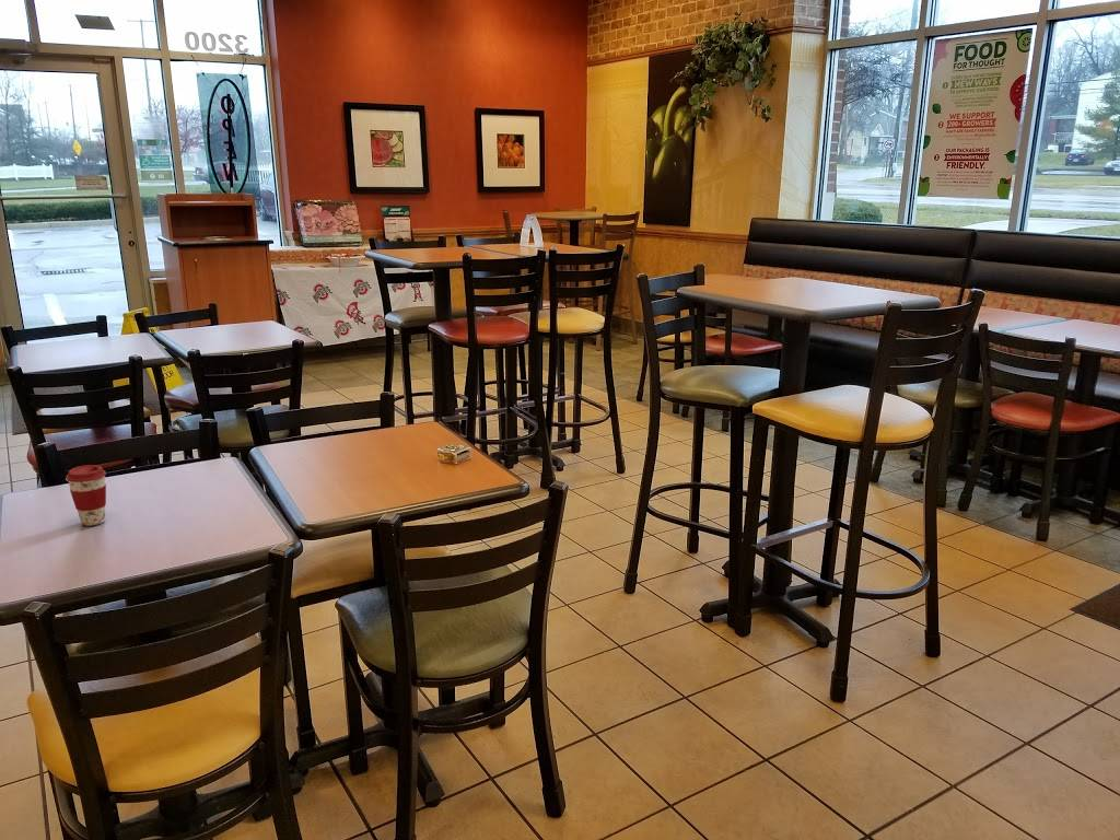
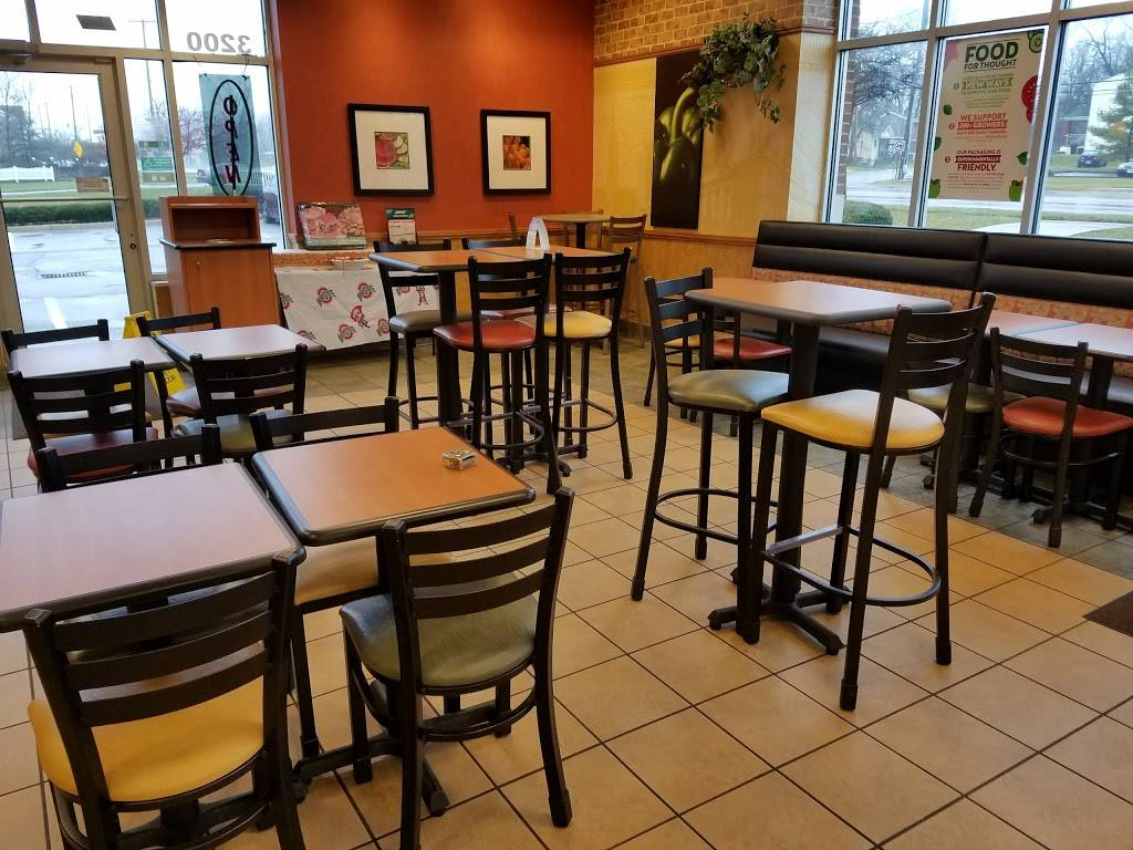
- coffee cup (89, 495)
